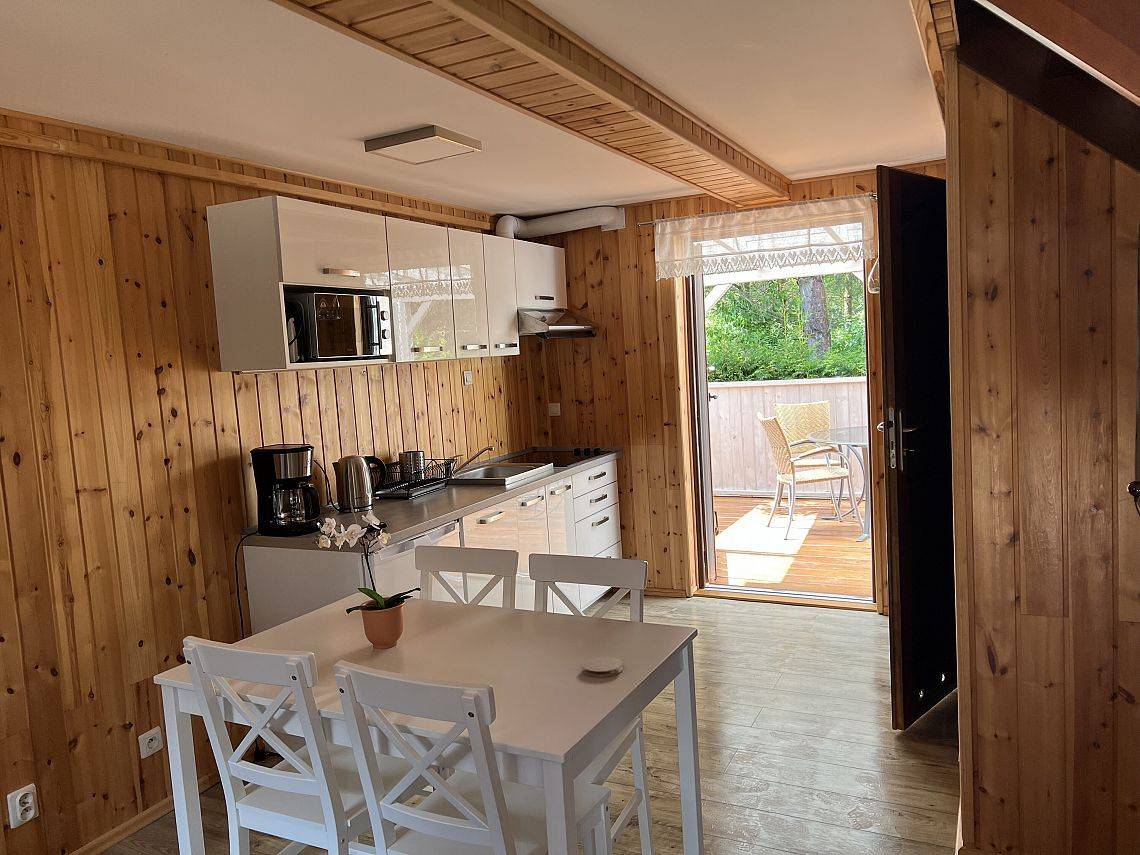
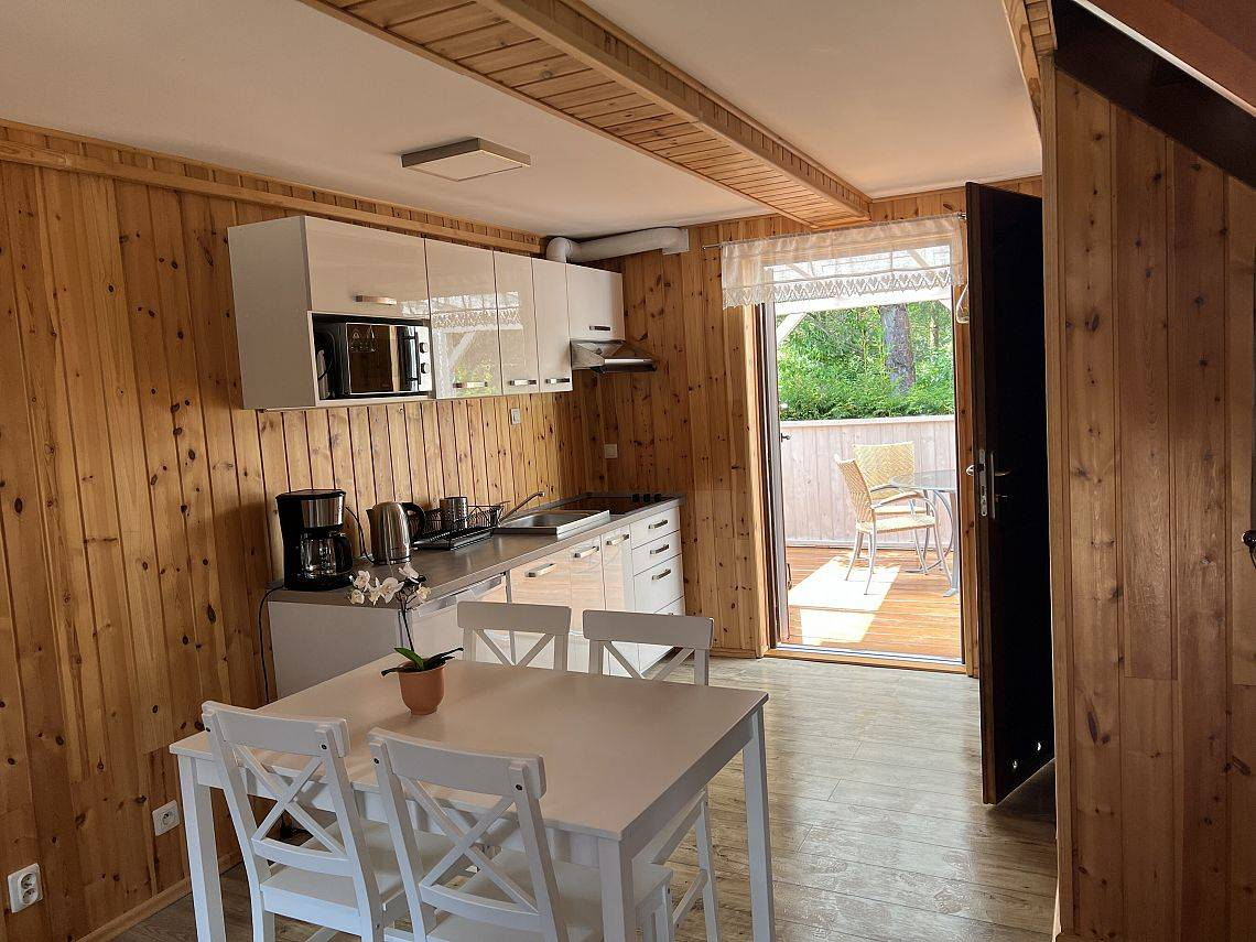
- coaster (602, 666)
